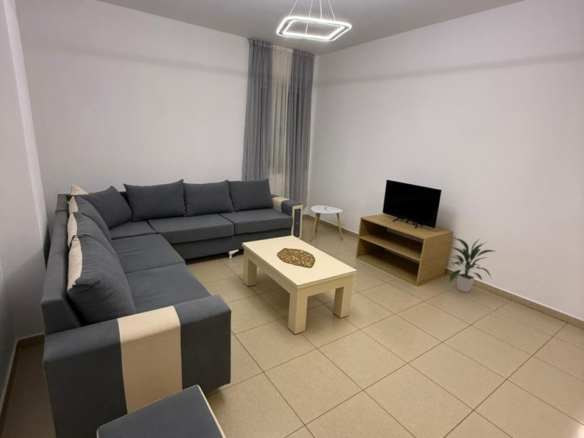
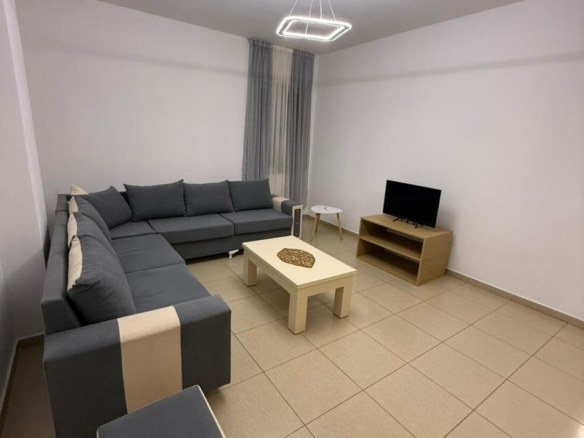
- indoor plant (466, 263)
